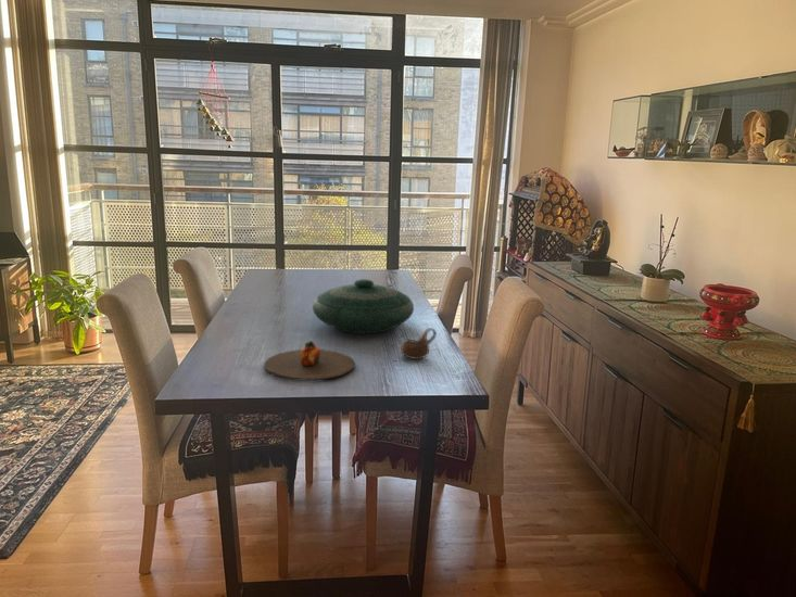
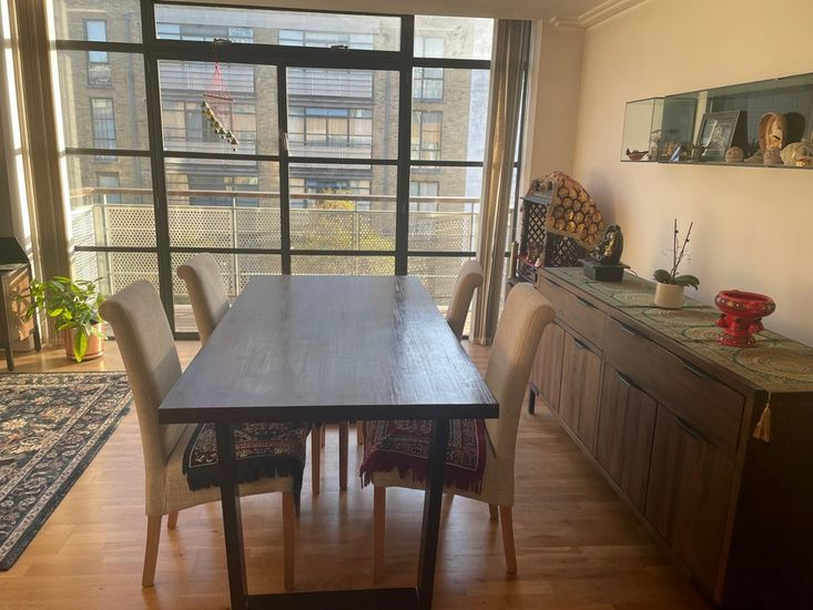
- decorative bowl (363, 302)
- cup (419, 344)
- plate (309, 353)
